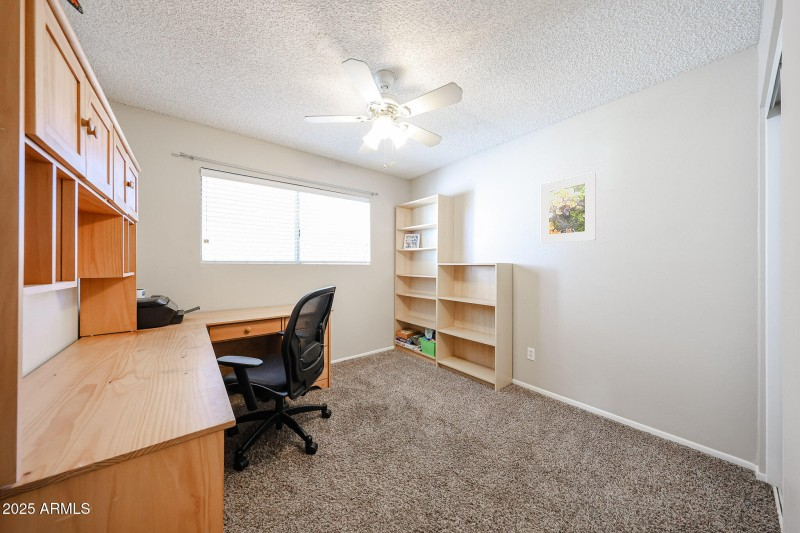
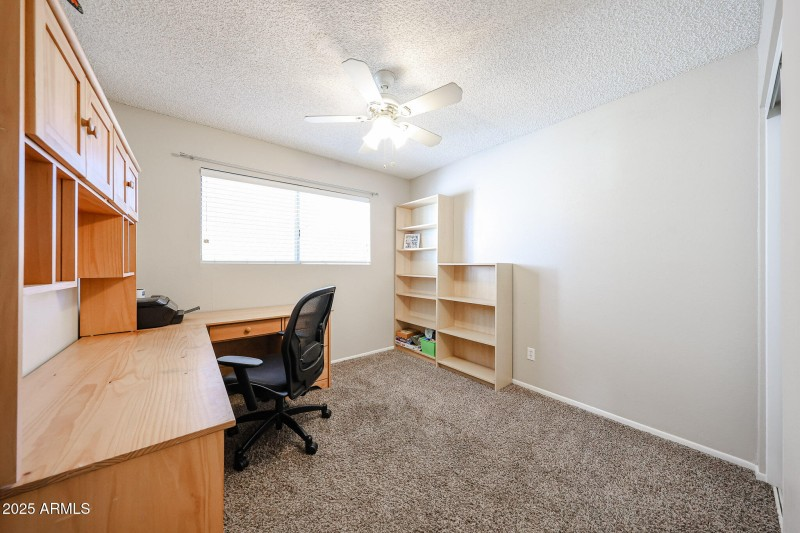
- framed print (566, 210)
